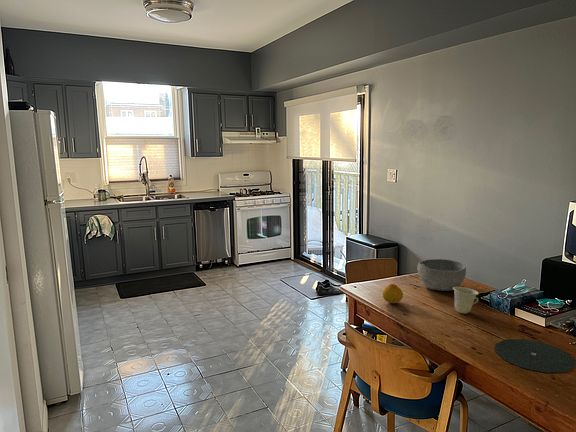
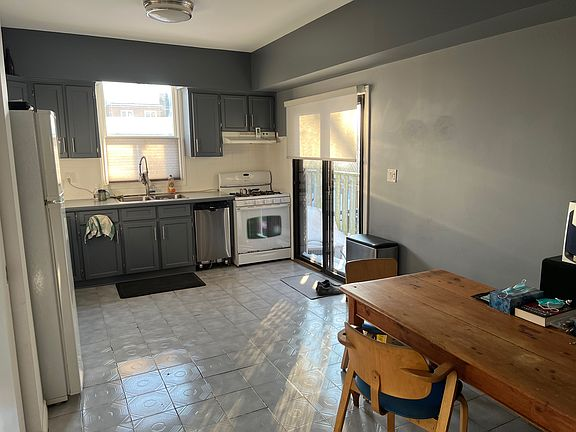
- plate (533, 354)
- cup (465, 300)
- fruit (392, 293)
- bowl (441, 275)
